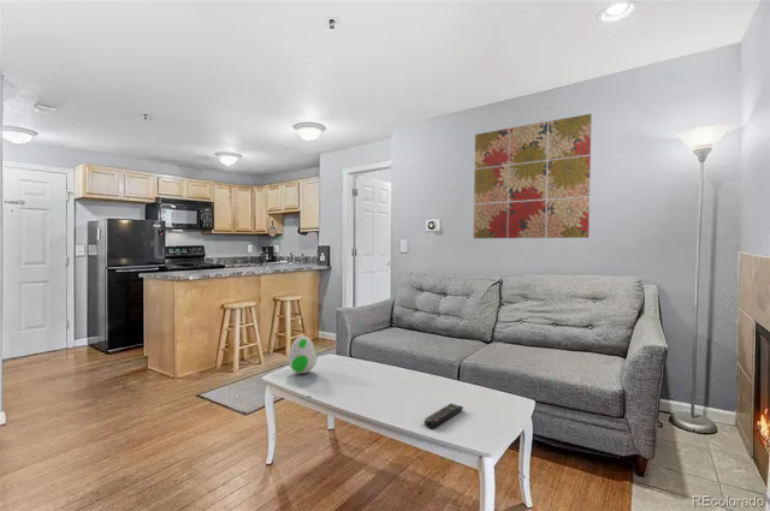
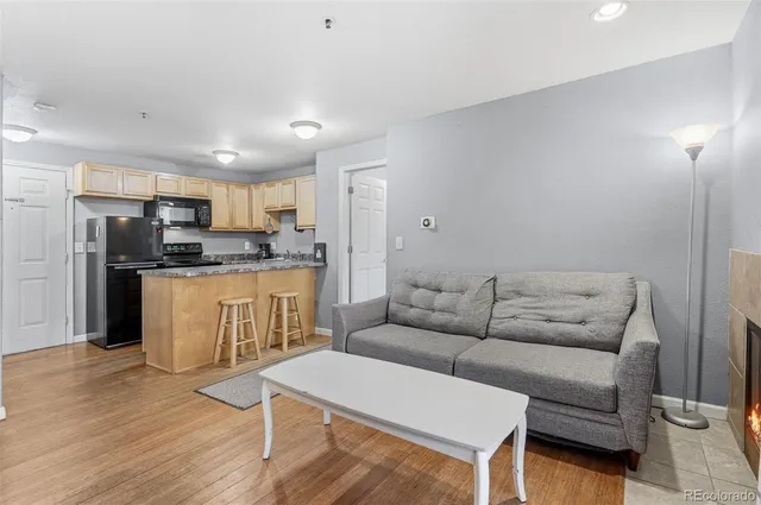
- decorative egg (302, 353)
- remote control (444, 414)
- wall art (527, 182)
